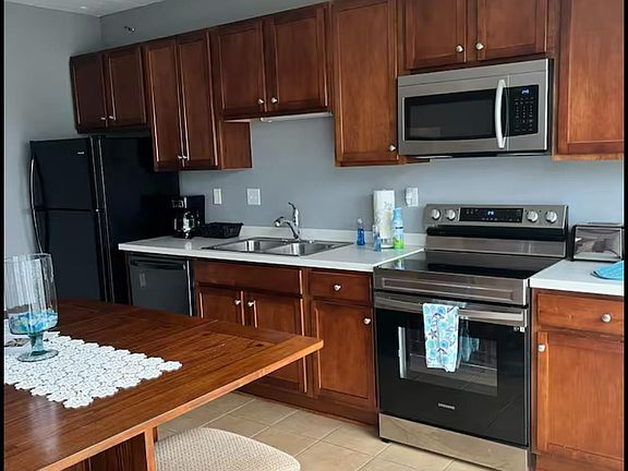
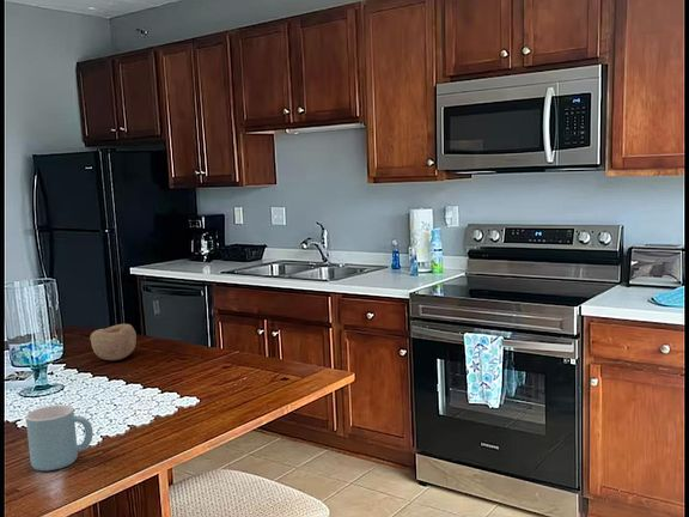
+ mug (61, 436)
+ bowl (114, 342)
